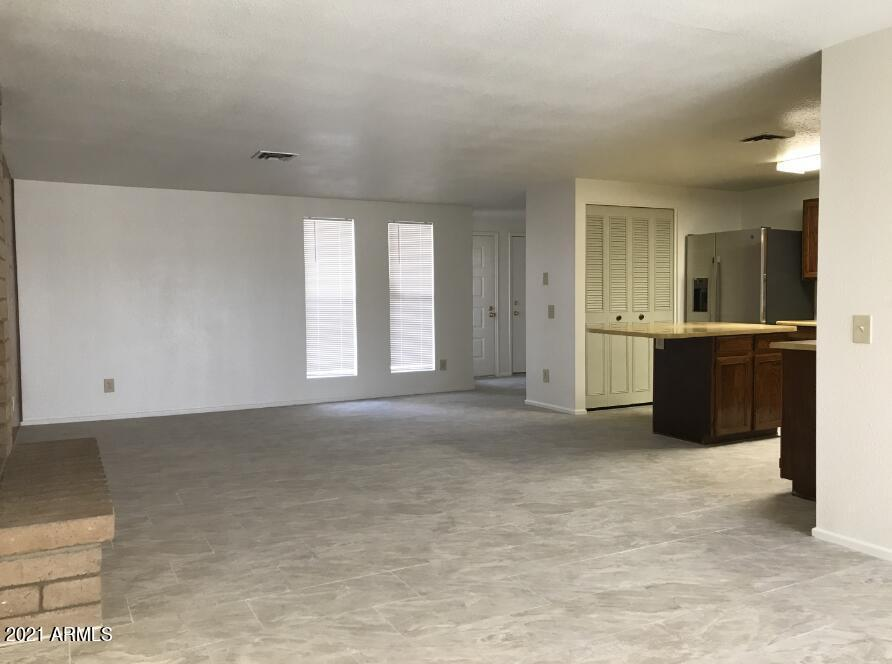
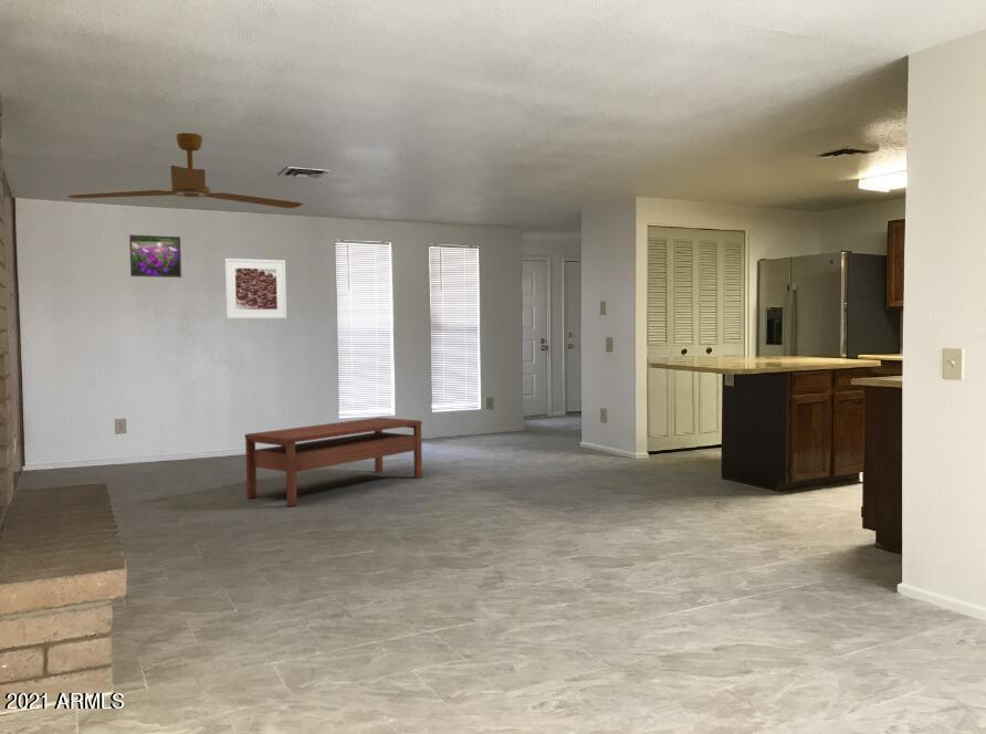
+ coffee table (338, 457)
+ ceiling fan (189, 160)
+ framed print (155, 255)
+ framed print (255, 289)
